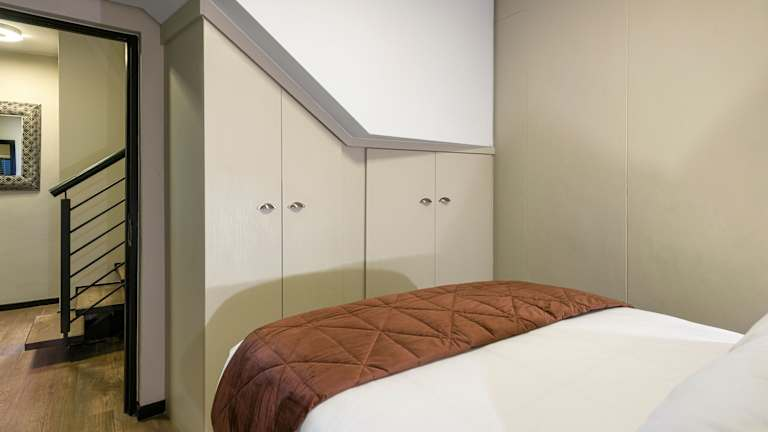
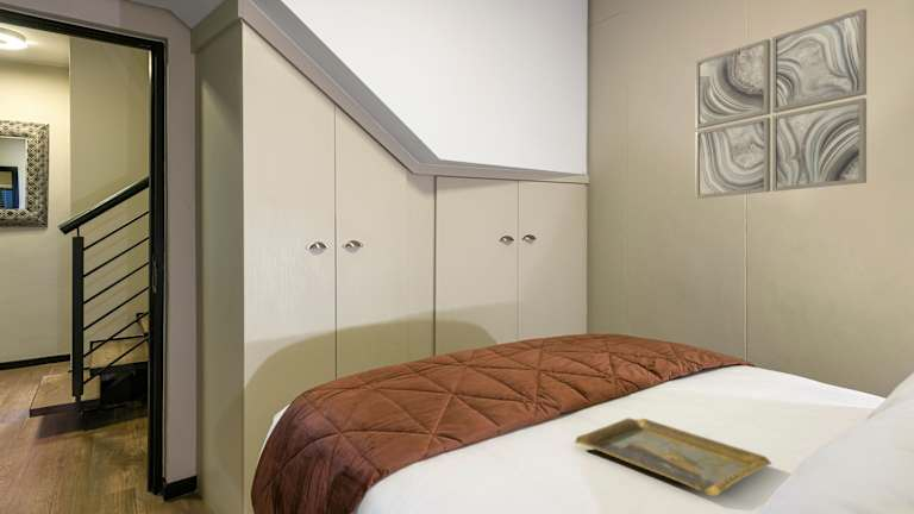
+ tray (666, 451)
+ wall art (769, 113)
